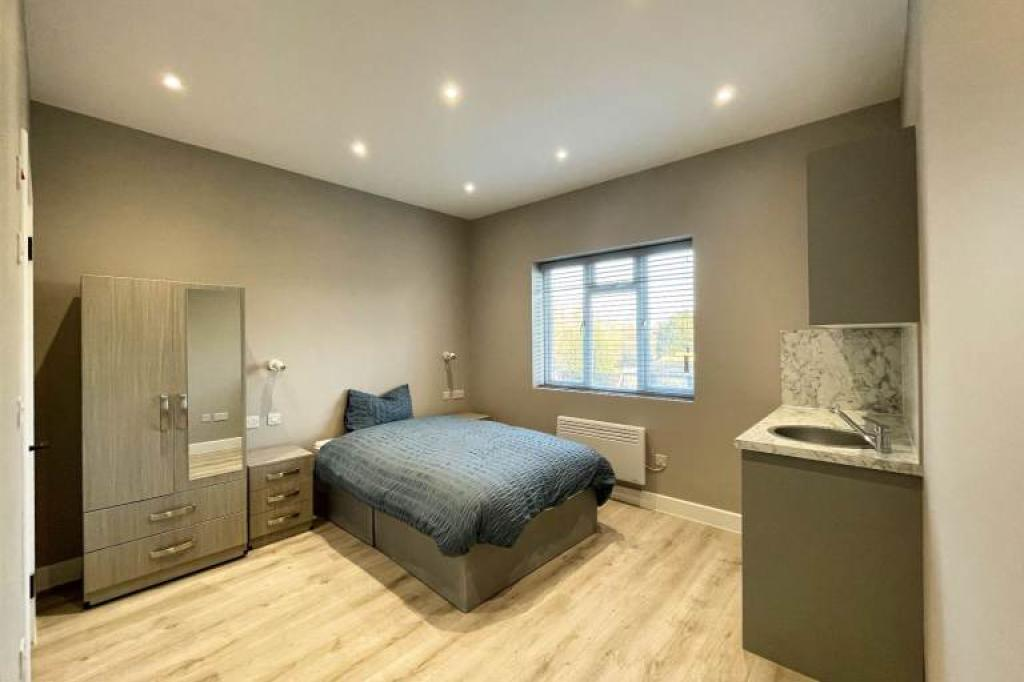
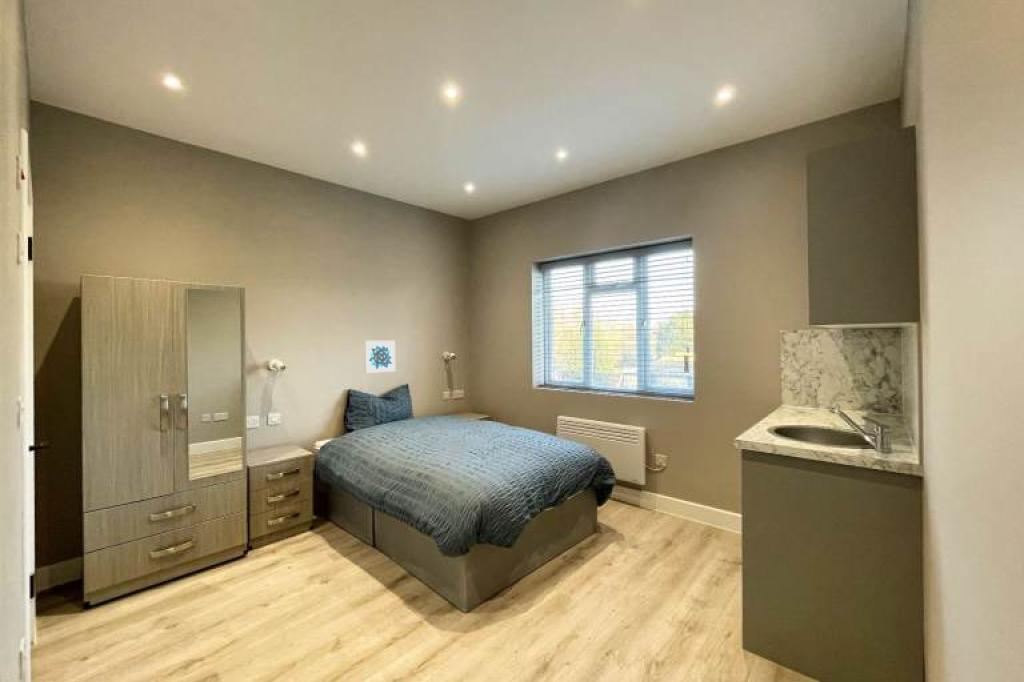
+ wall art (380, 356)
